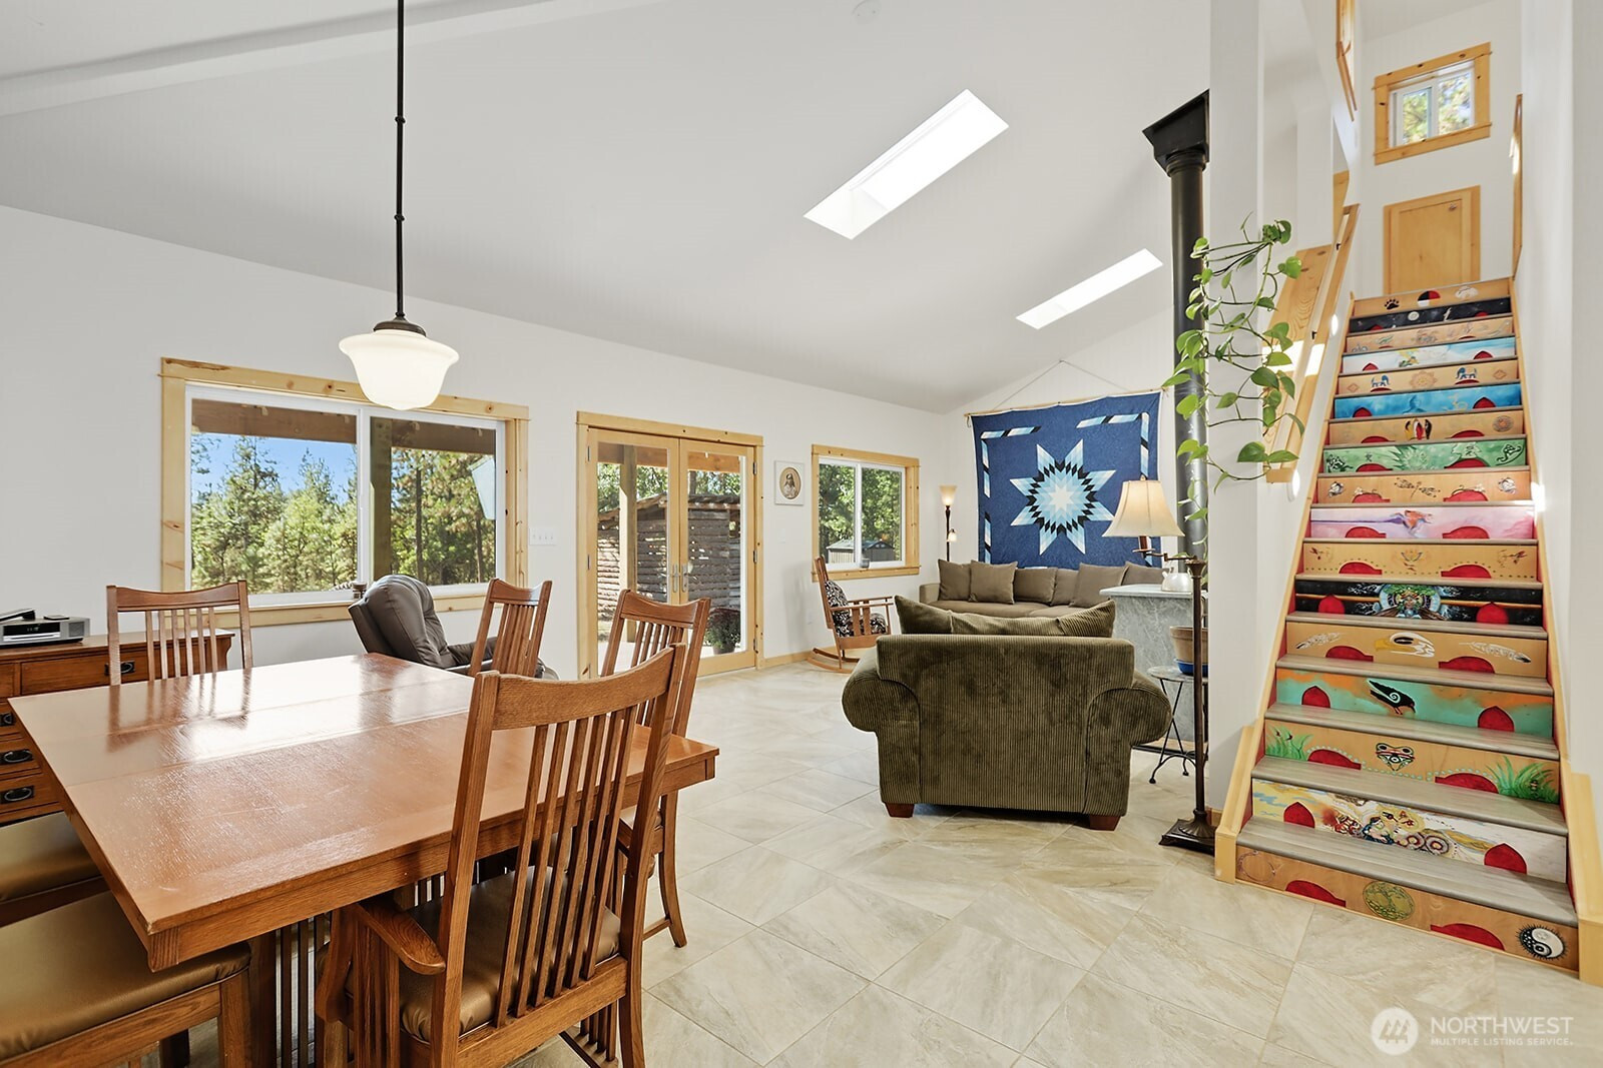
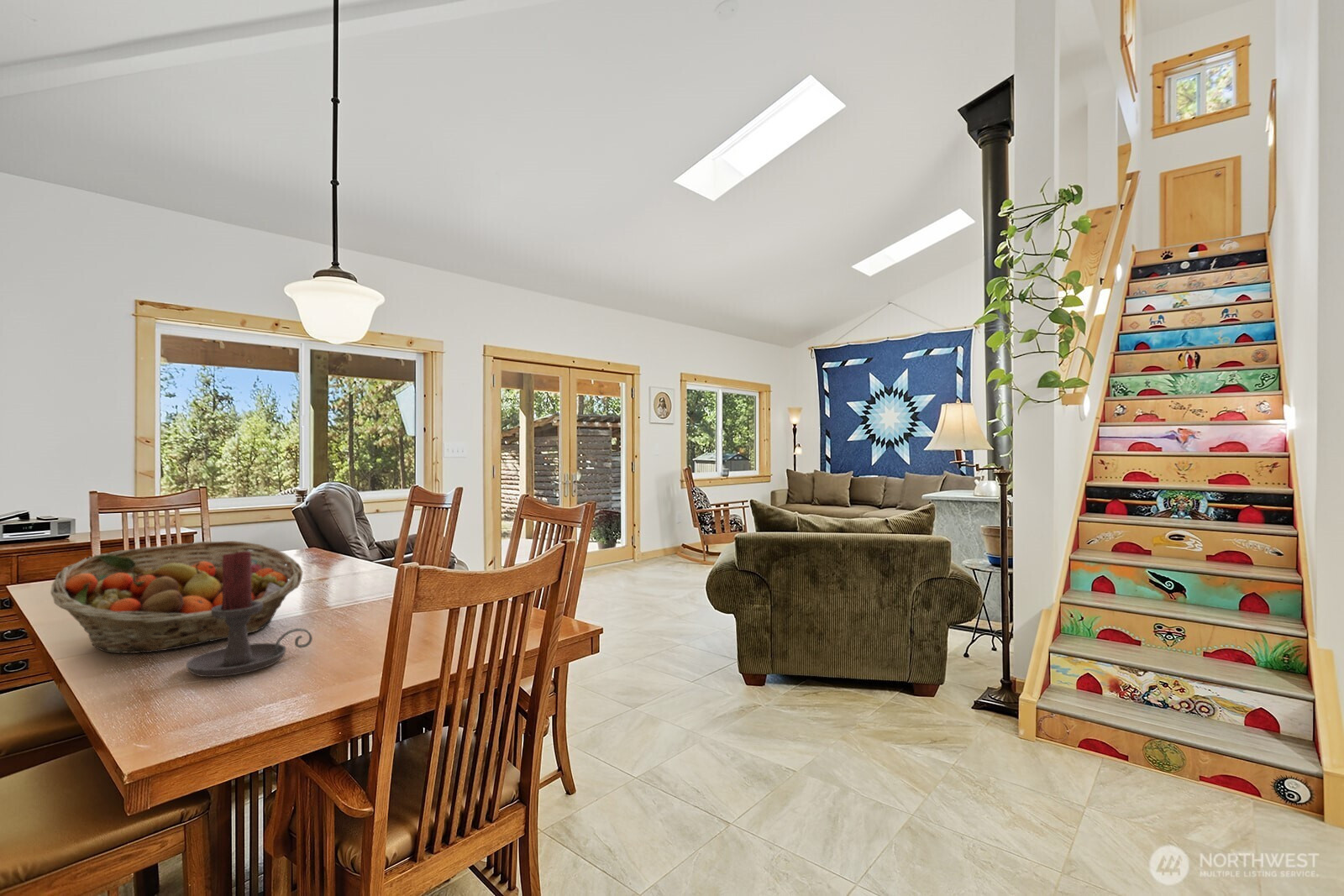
+ candle holder (252, 605)
+ fruit basket (188, 591)
